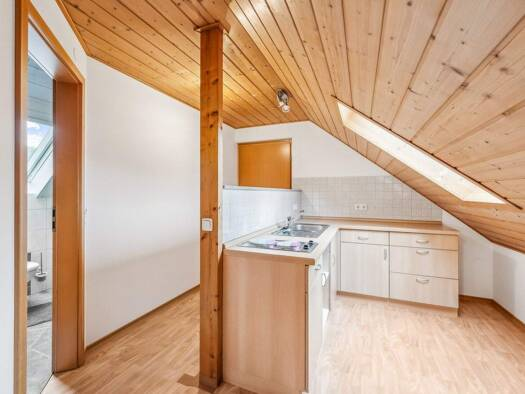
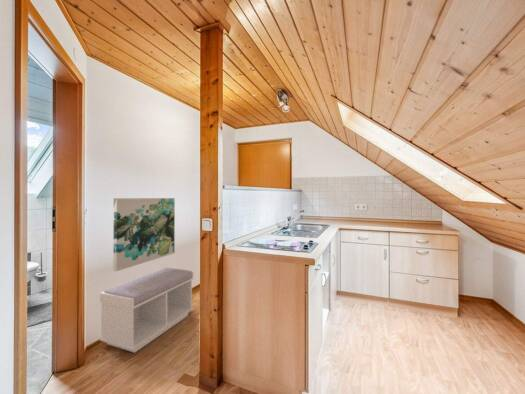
+ bench (152, 303)
+ wall art (148, 229)
